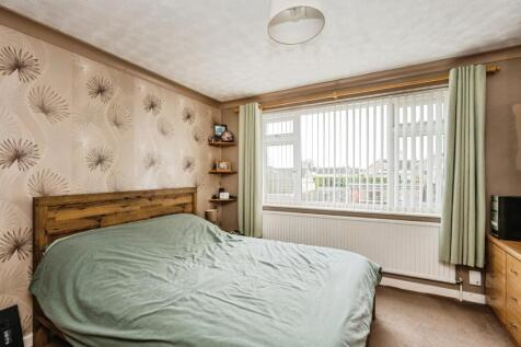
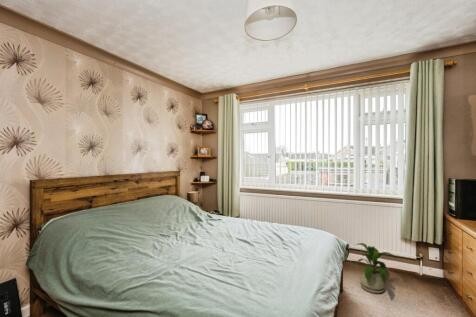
+ house plant (375, 264)
